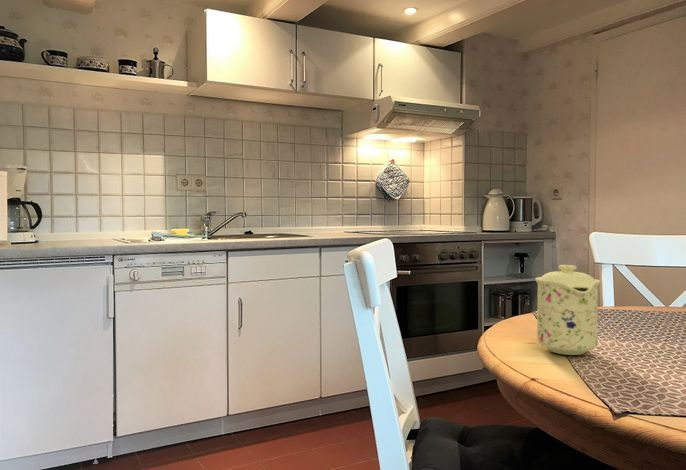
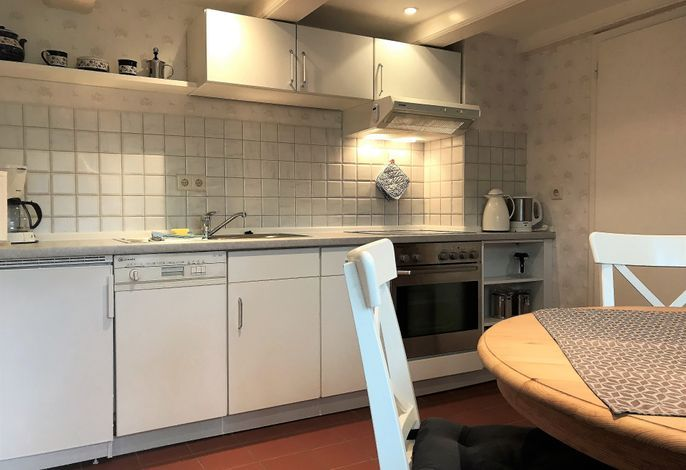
- mug (565, 307)
